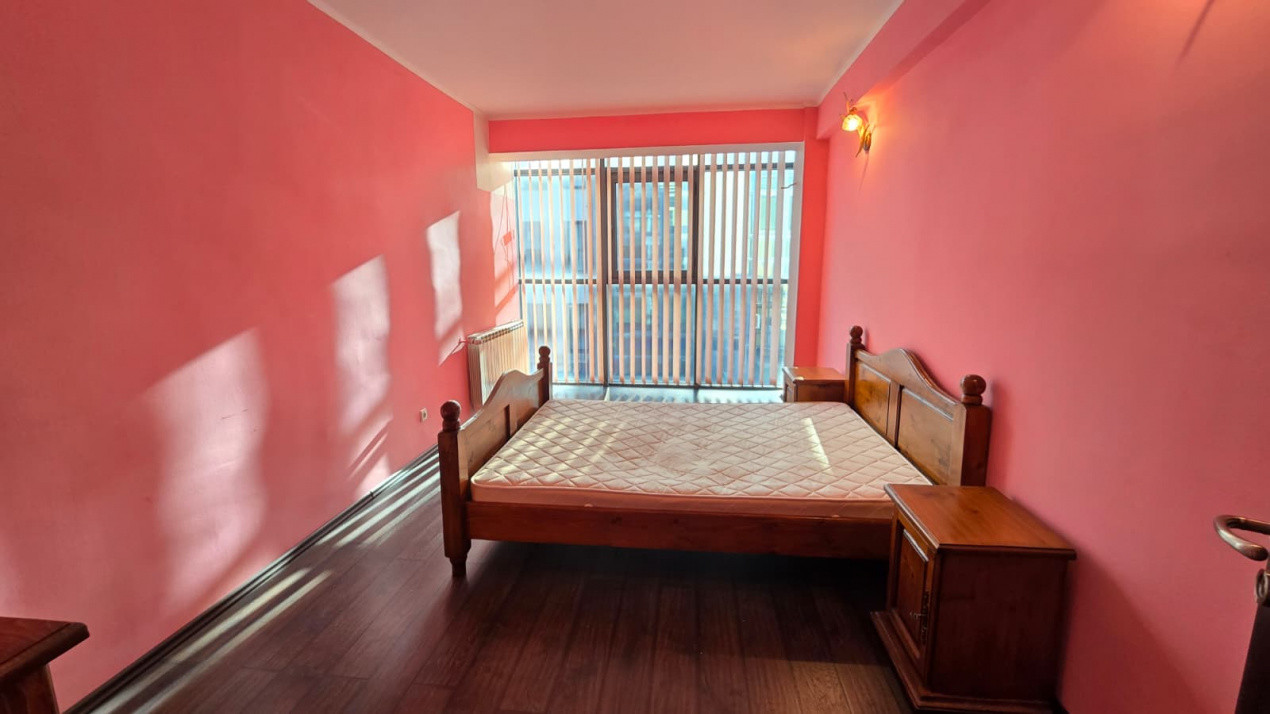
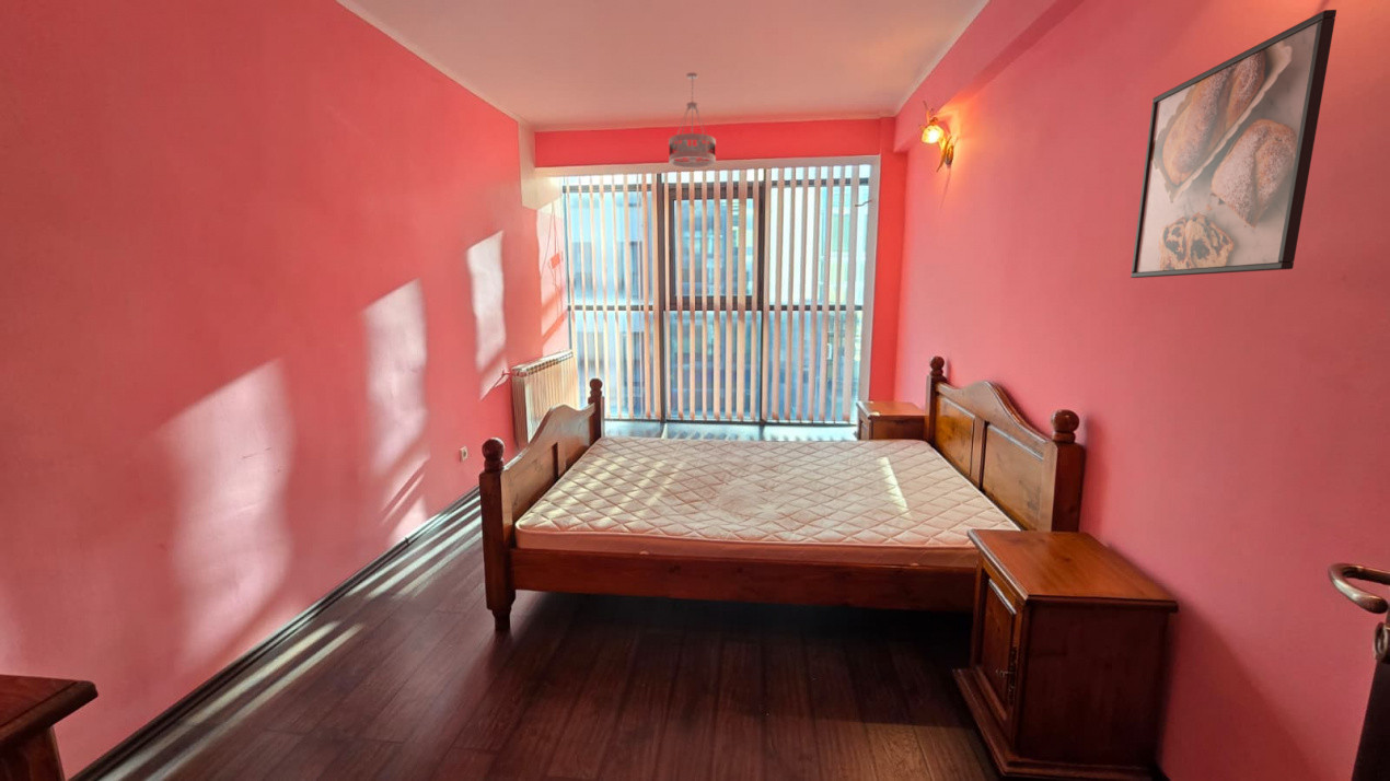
+ ceiling light fixture (692, 119)
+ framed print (1212, 171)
